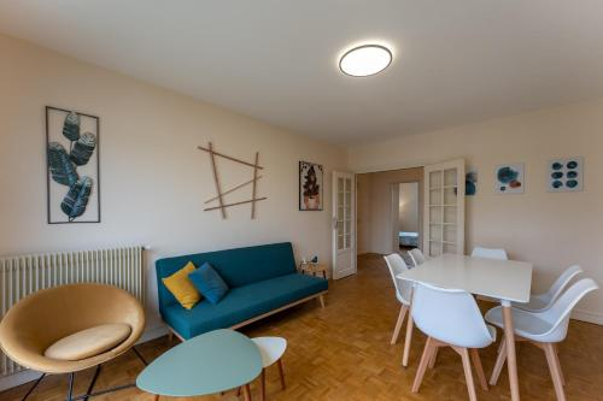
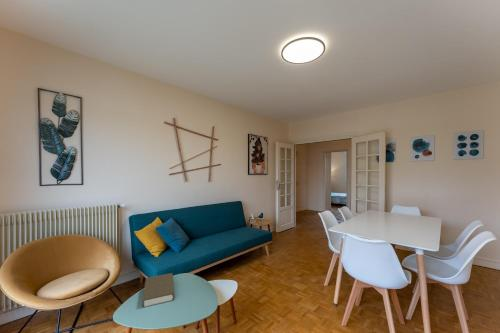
+ book (159, 288)
